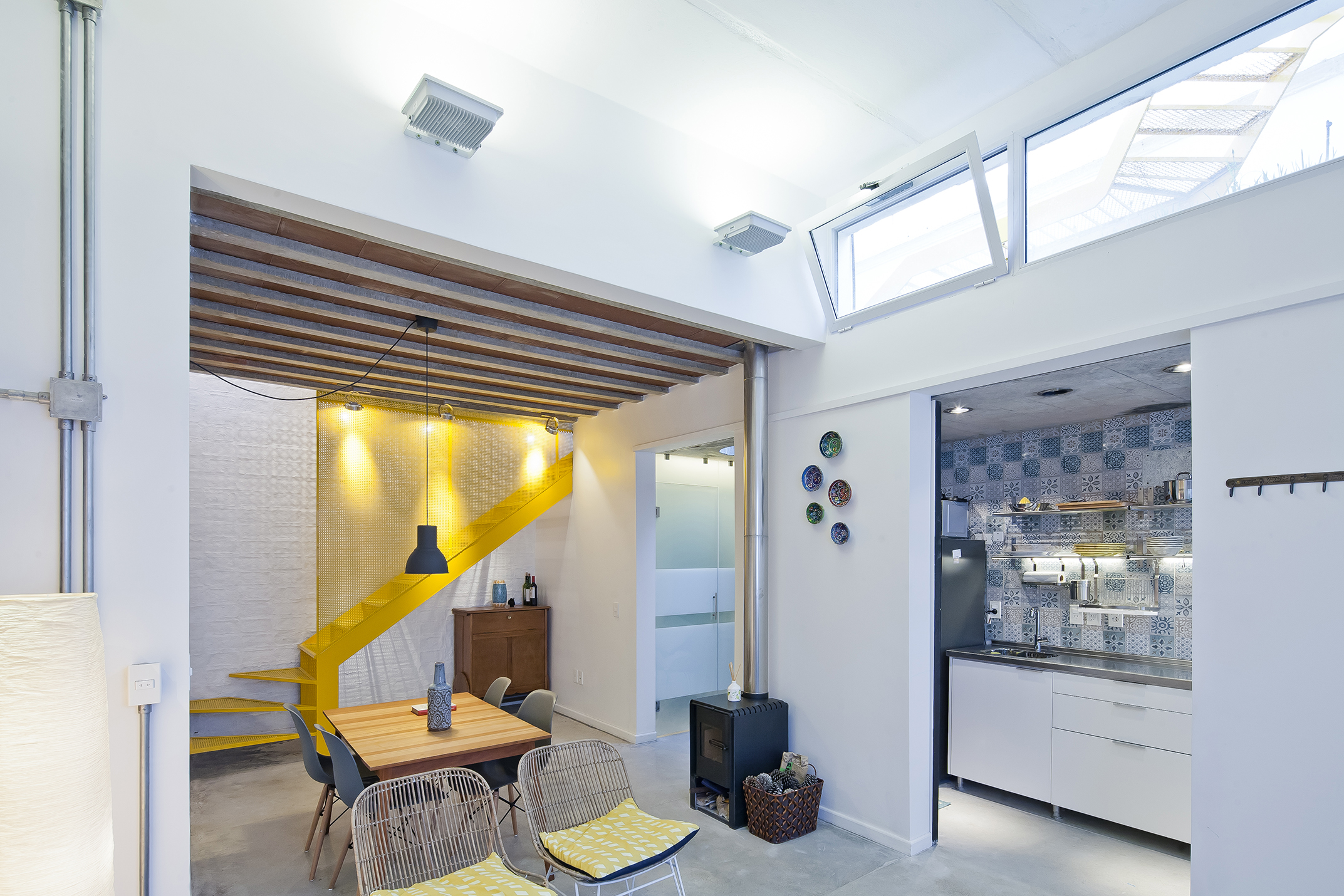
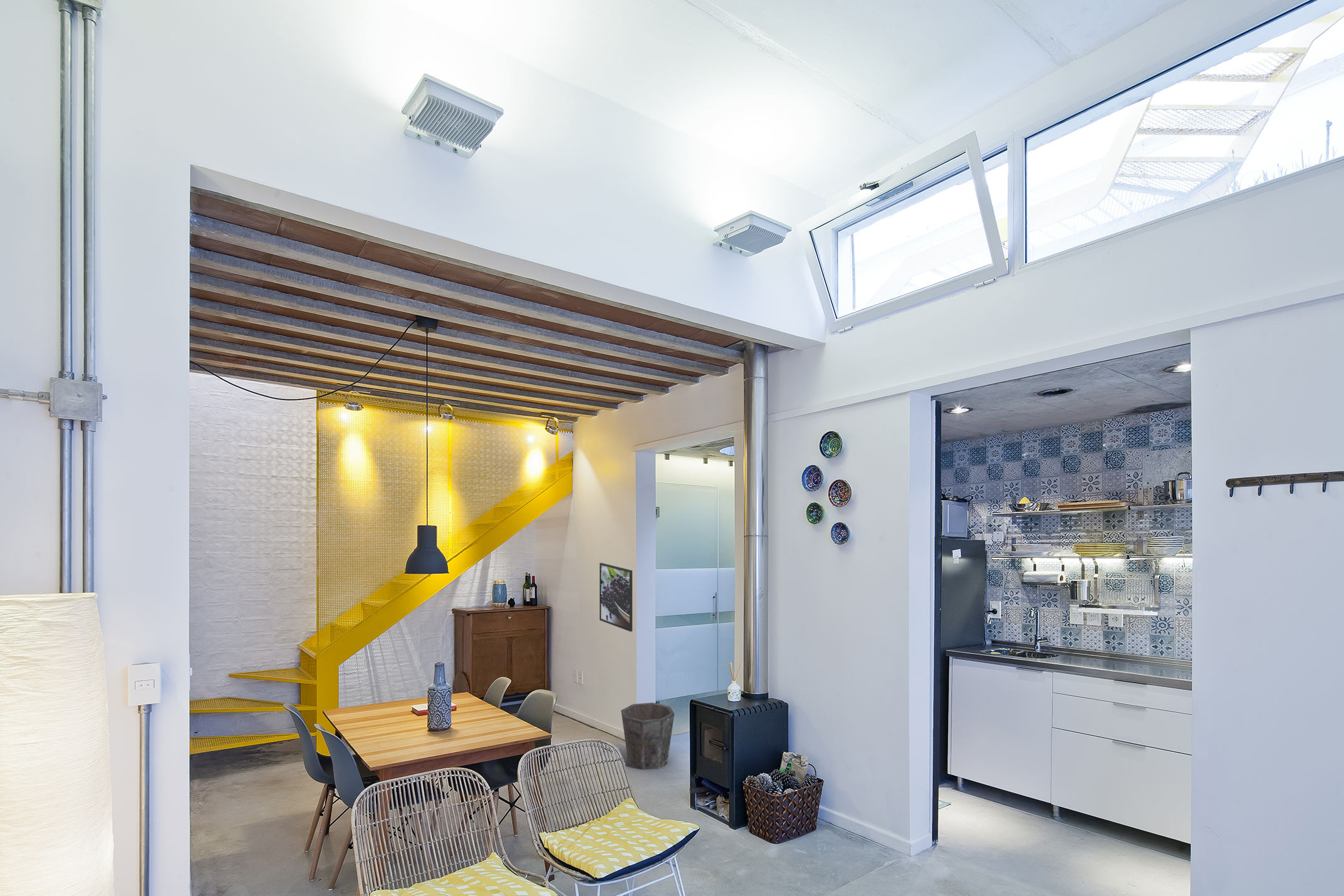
+ waste bin (647, 737)
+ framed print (615, 596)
